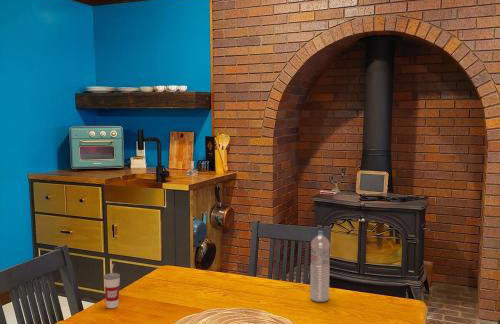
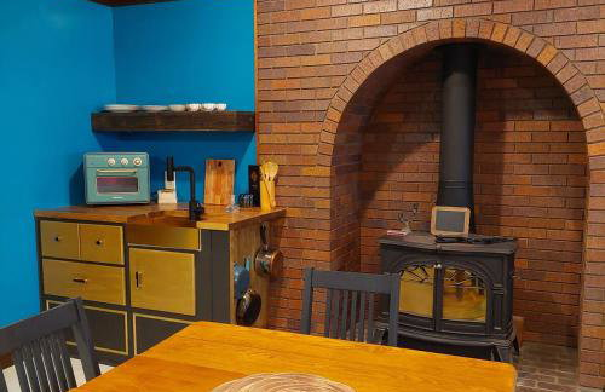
- cup (112, 285)
- water bottle (320, 265)
